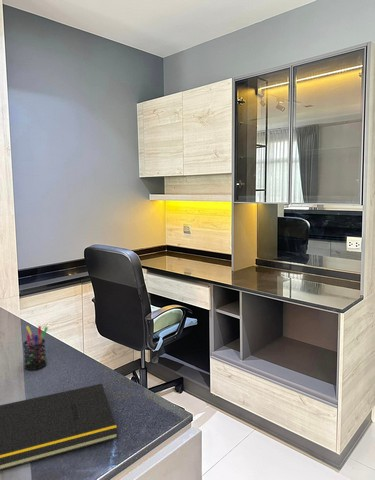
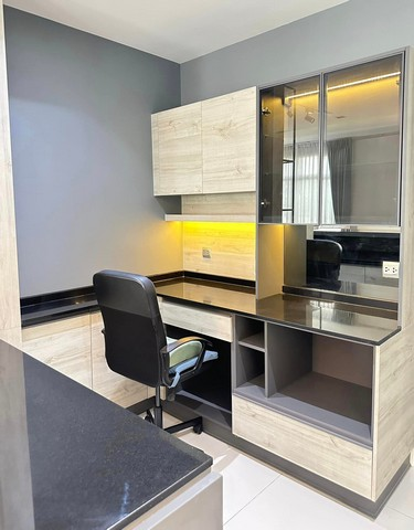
- notepad (55, 421)
- pen holder (37, 344)
